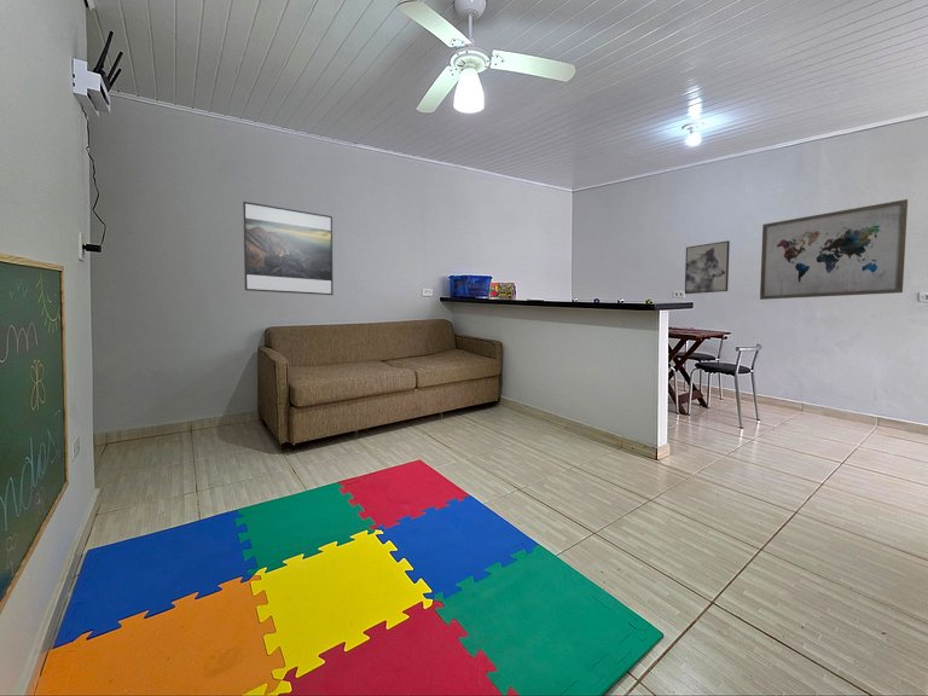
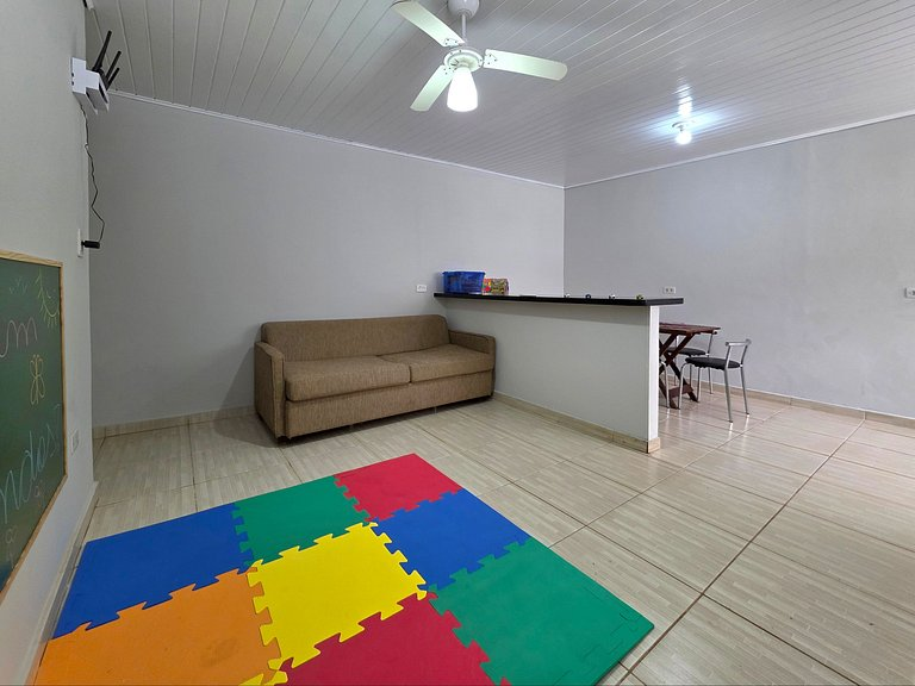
- wall art (825, 255)
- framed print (290, 251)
- wall art (706, 268)
